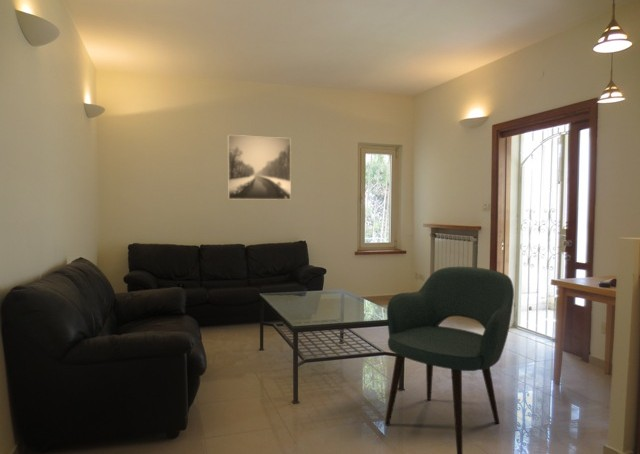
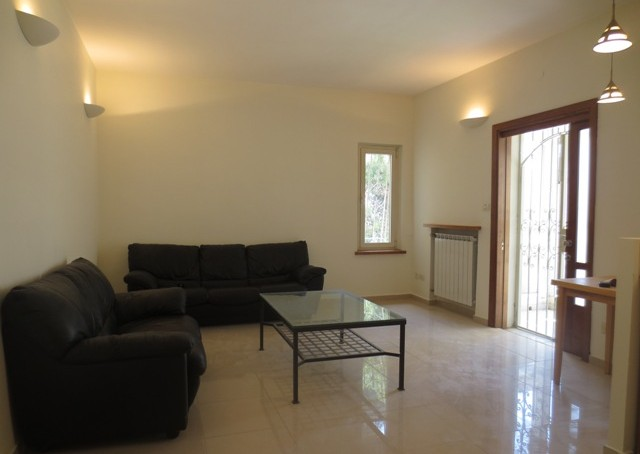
- armchair (448, 347)
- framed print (259, 168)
